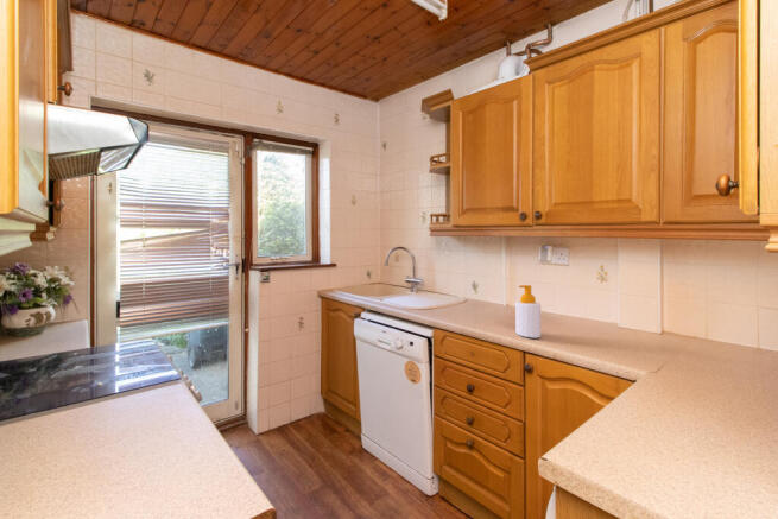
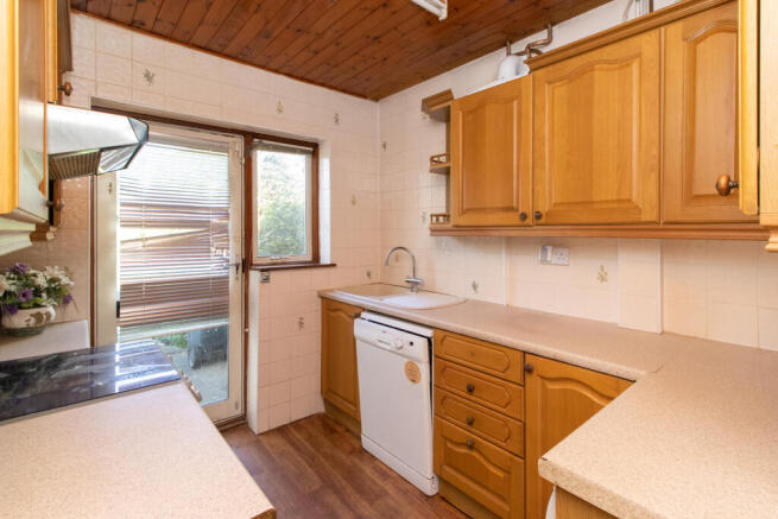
- soap bottle (527, 310)
